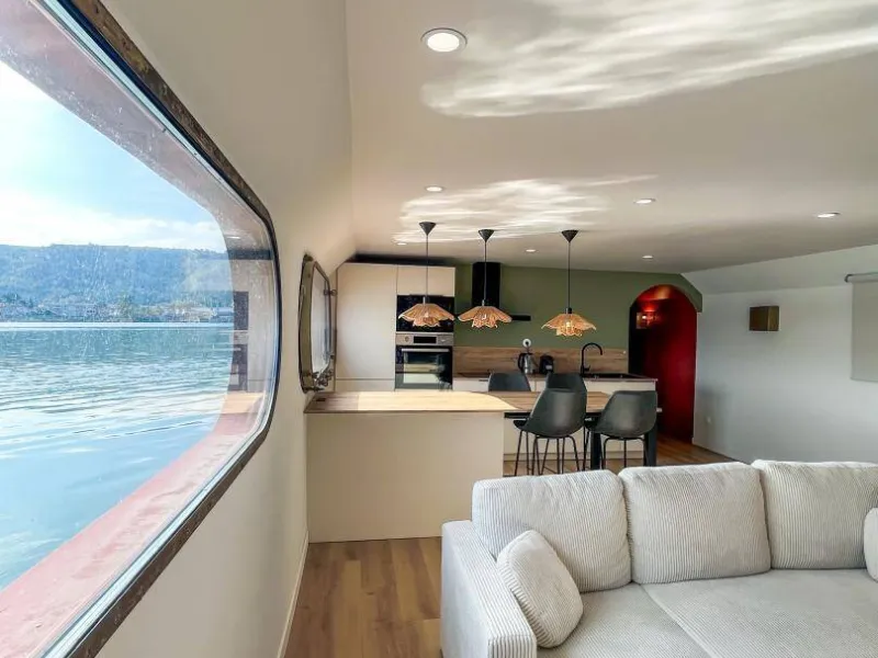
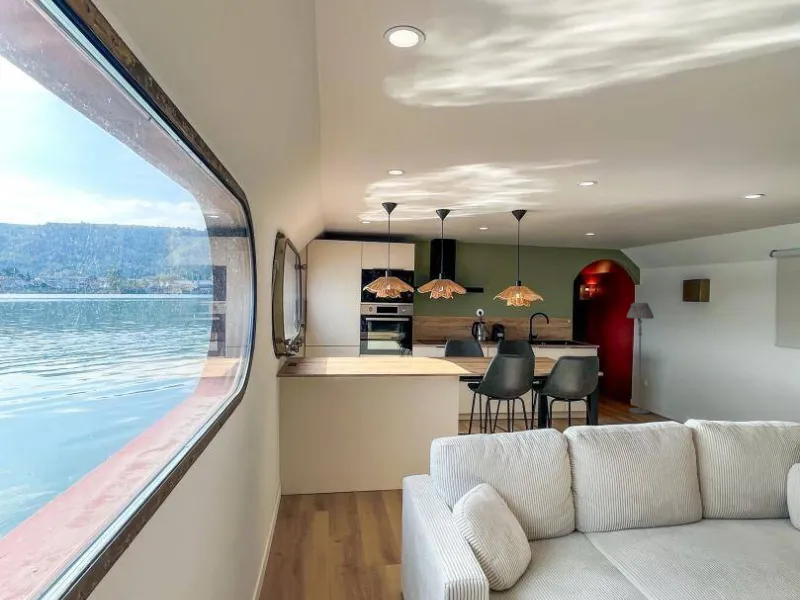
+ floor lamp (639, 357)
